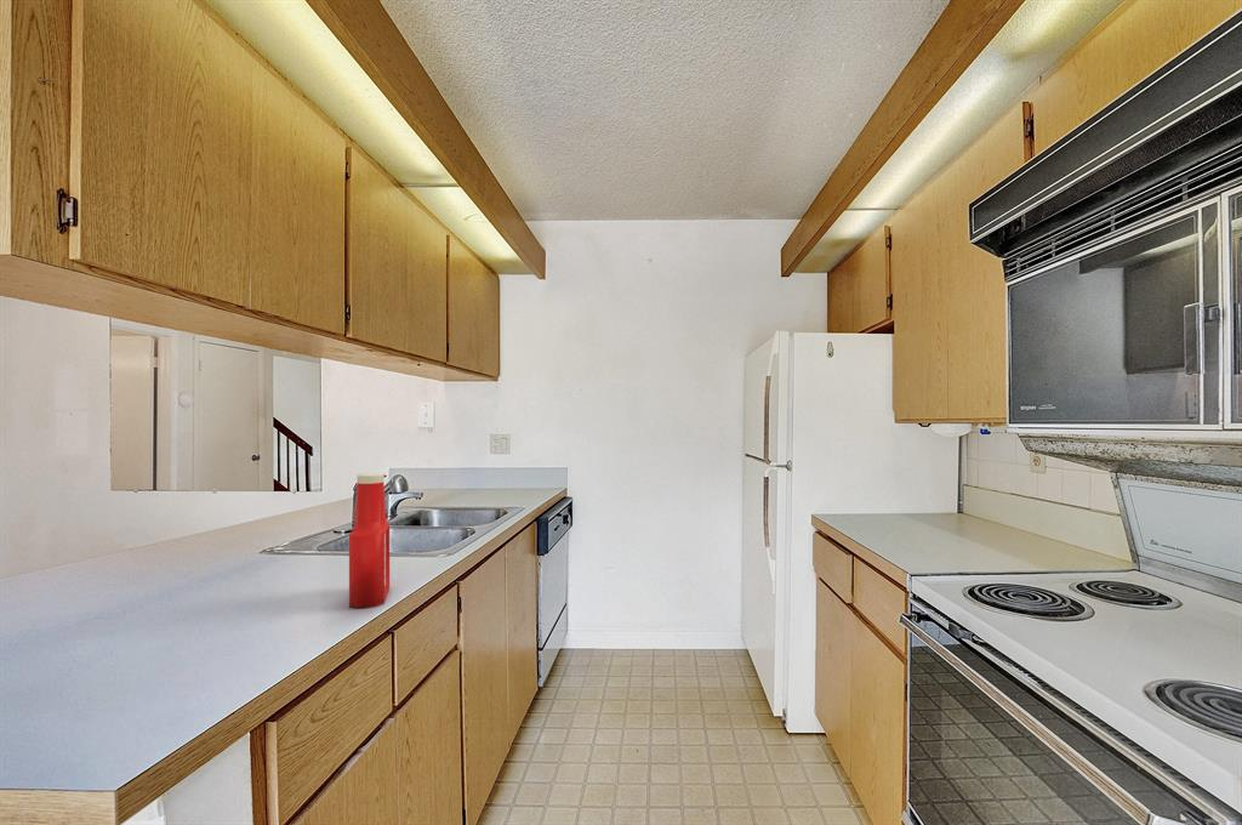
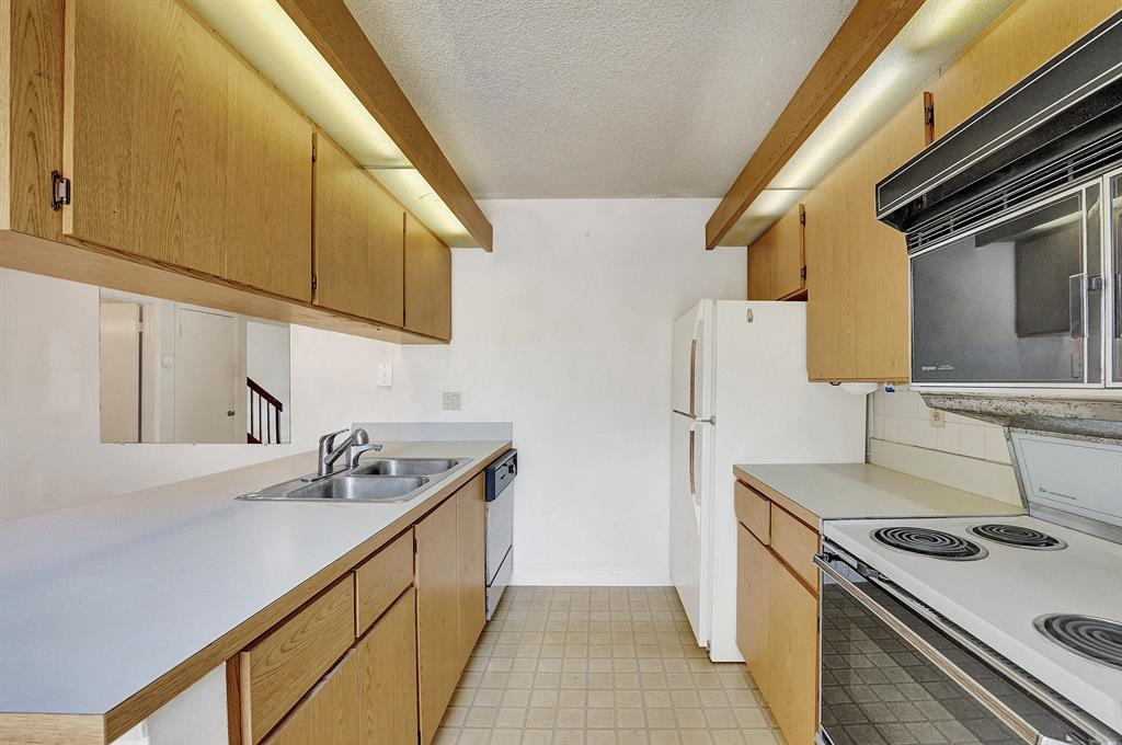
- soap bottle (370, 535)
